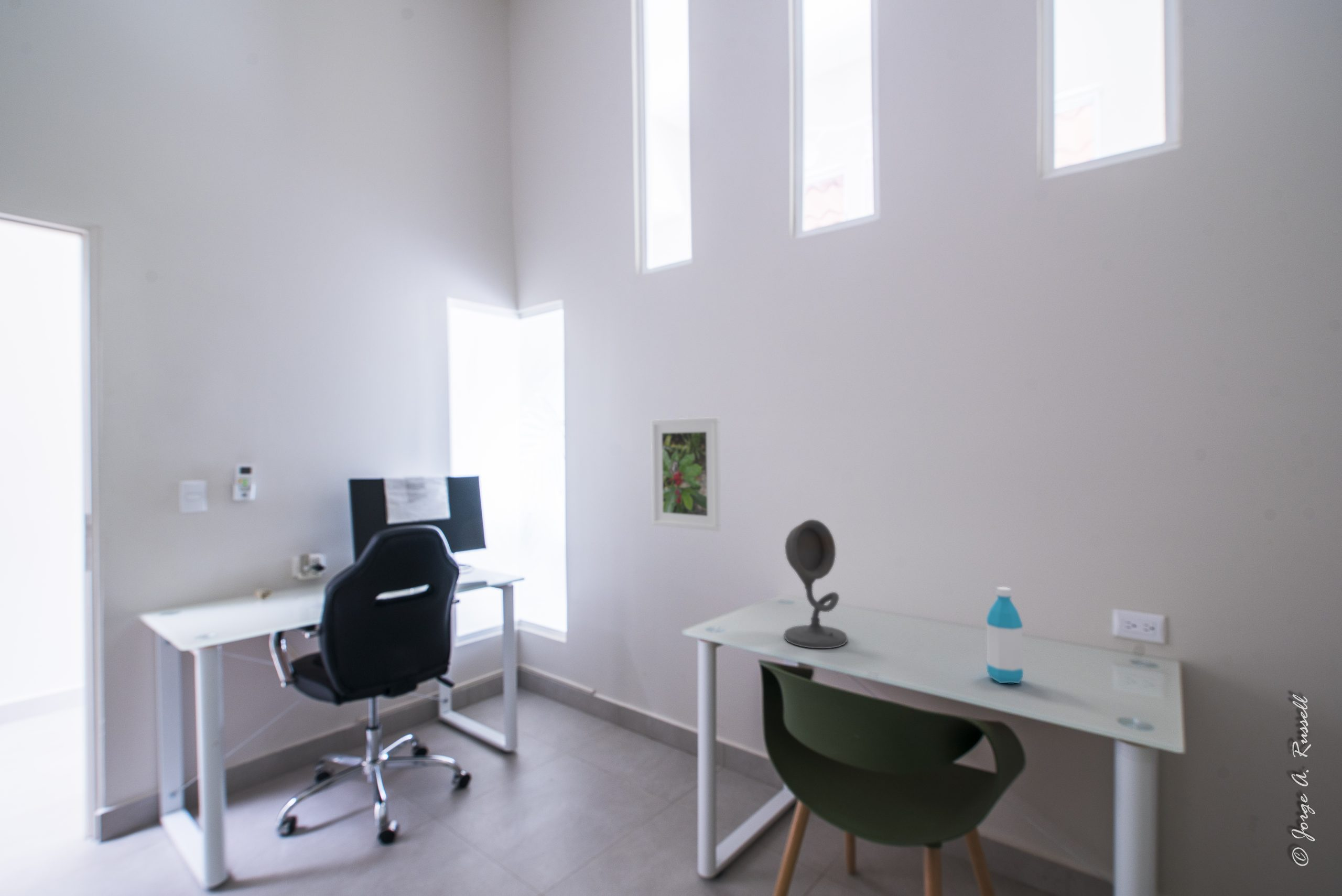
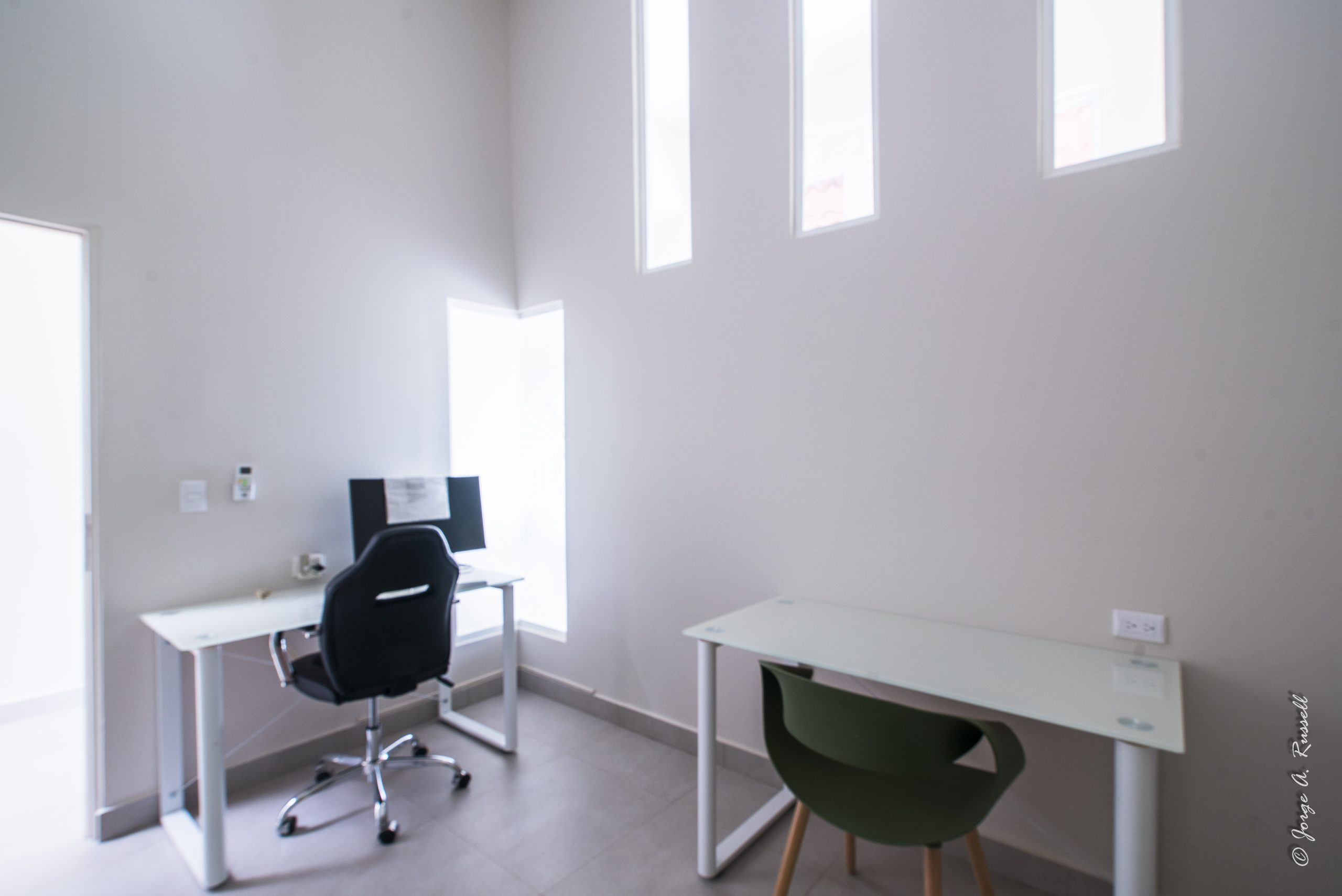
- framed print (685, 473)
- water bottle (1004, 634)
- desk lamp (815, 579)
